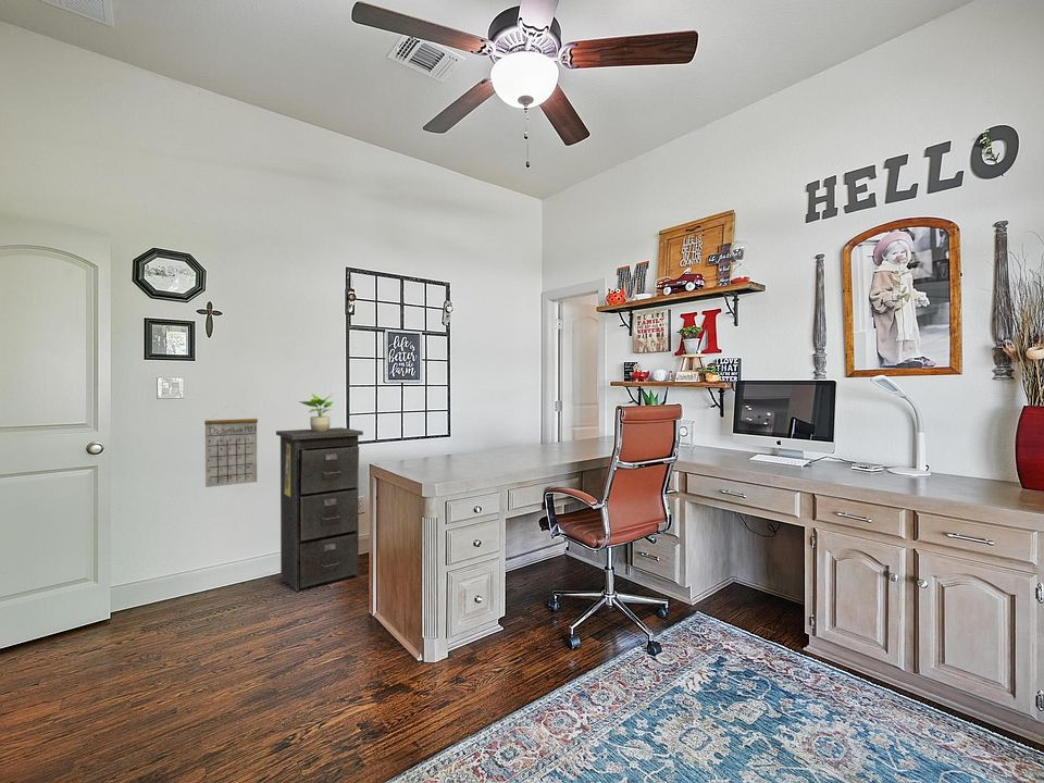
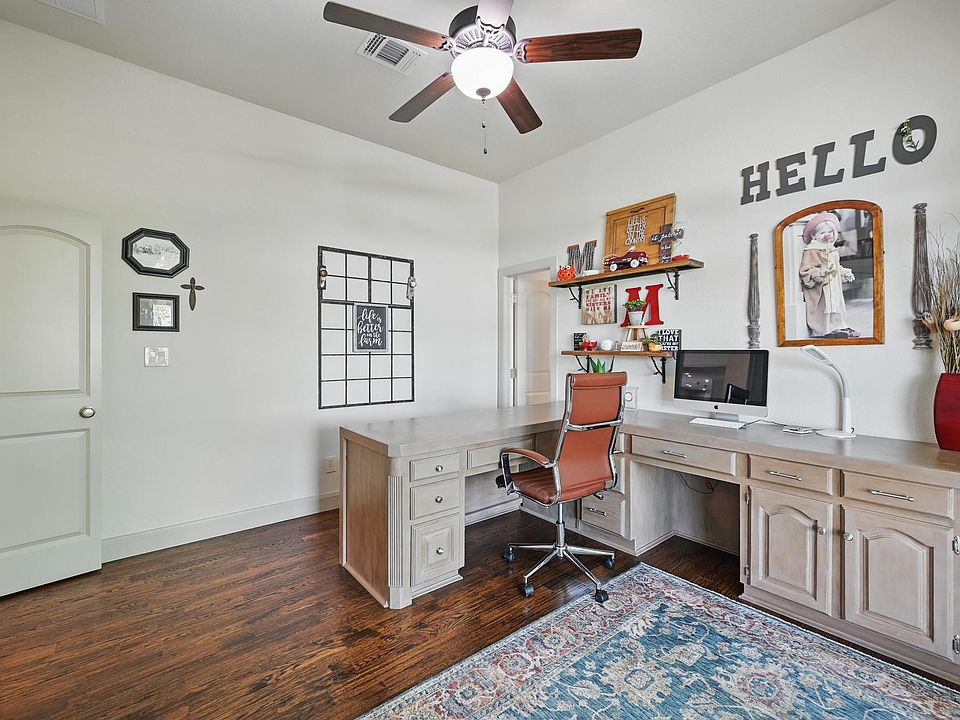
- calendar (232, 444)
- filing cabinet (321, 504)
- potted plant (316, 410)
